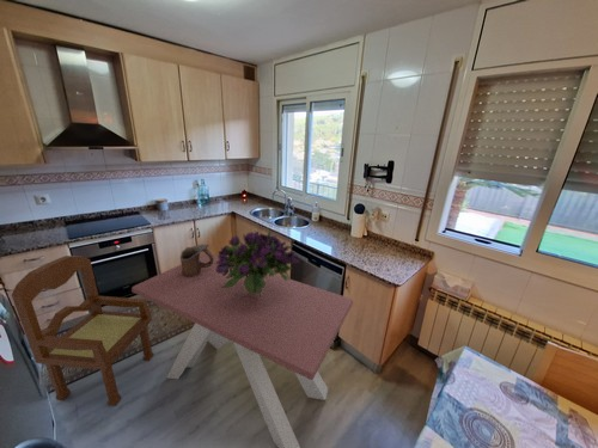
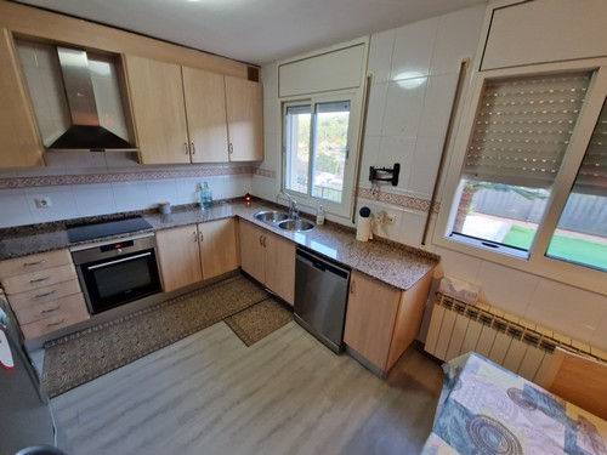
- ceramic pitcher (196, 258)
- dining chair (96, 325)
- dining table (243, 342)
- bouquet (256, 263)
